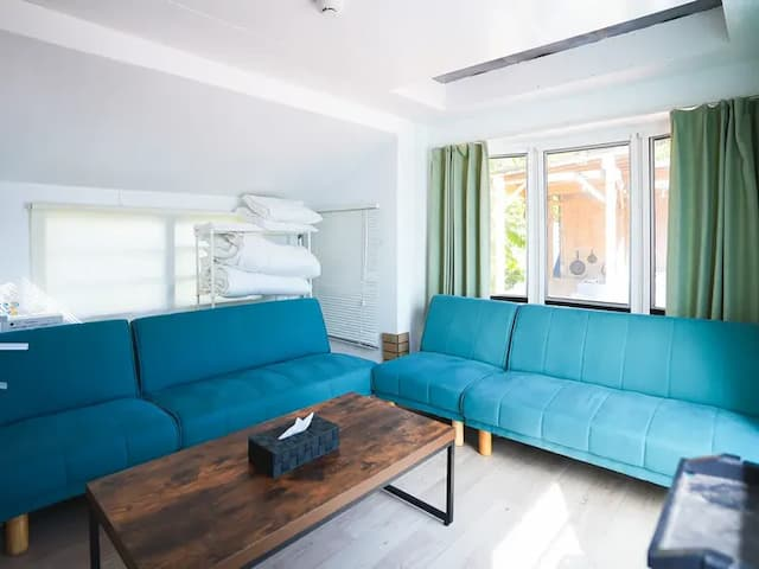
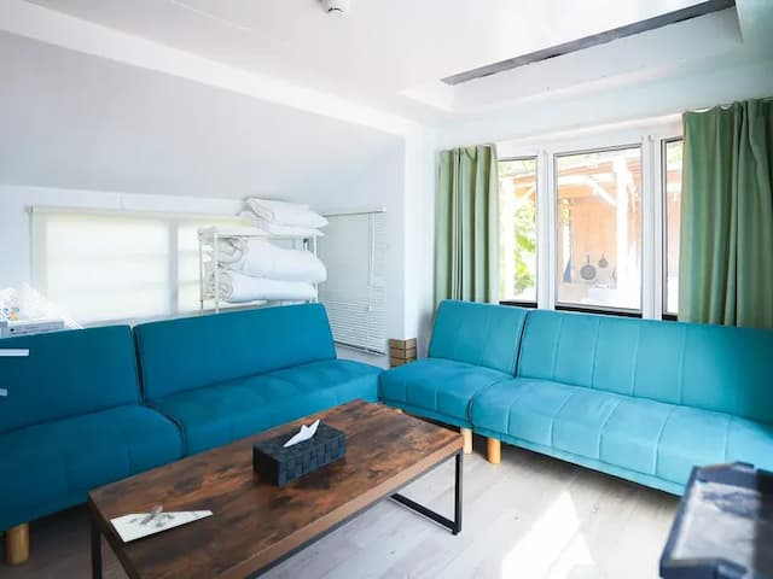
+ architectural model (162, 513)
